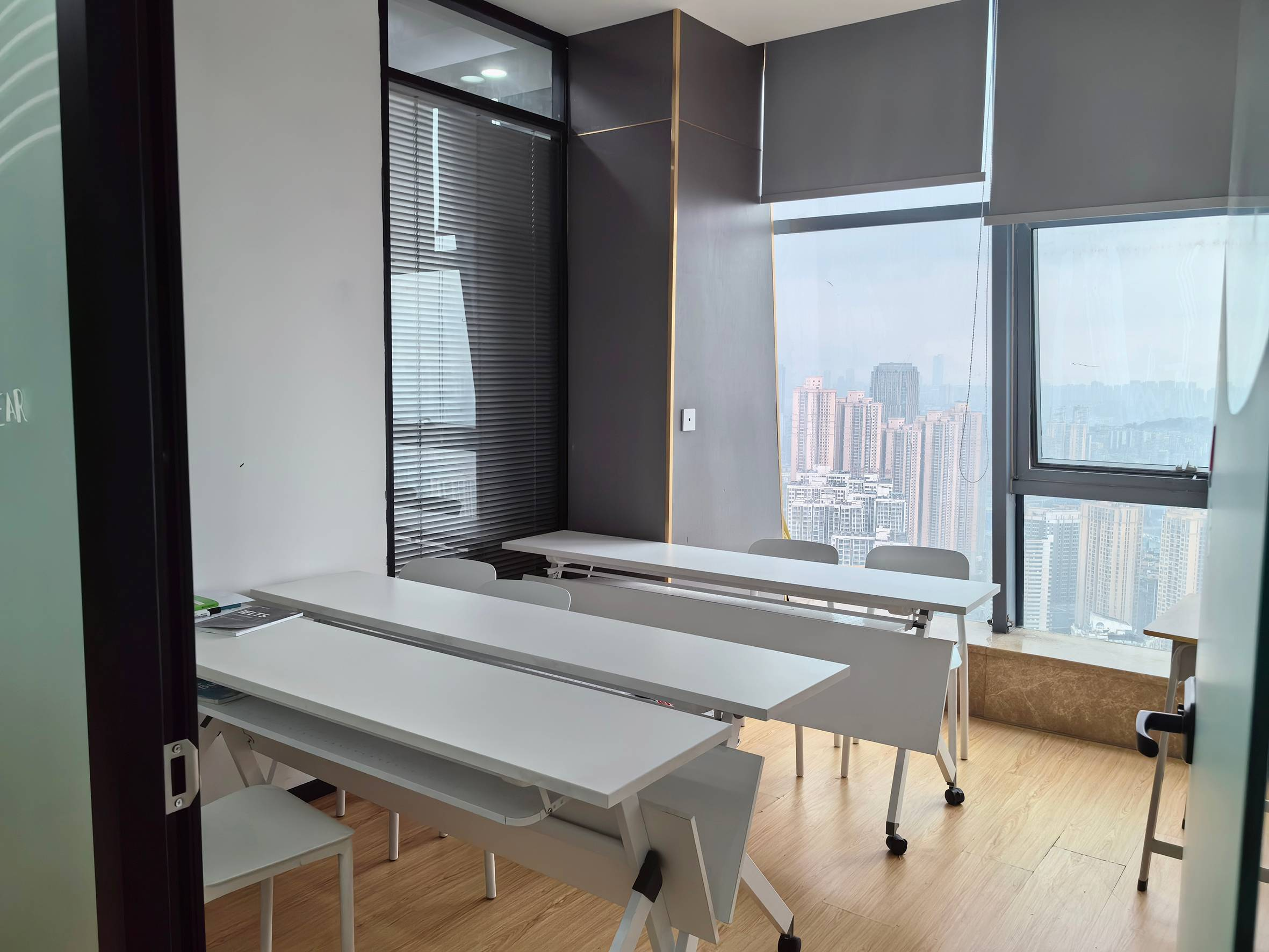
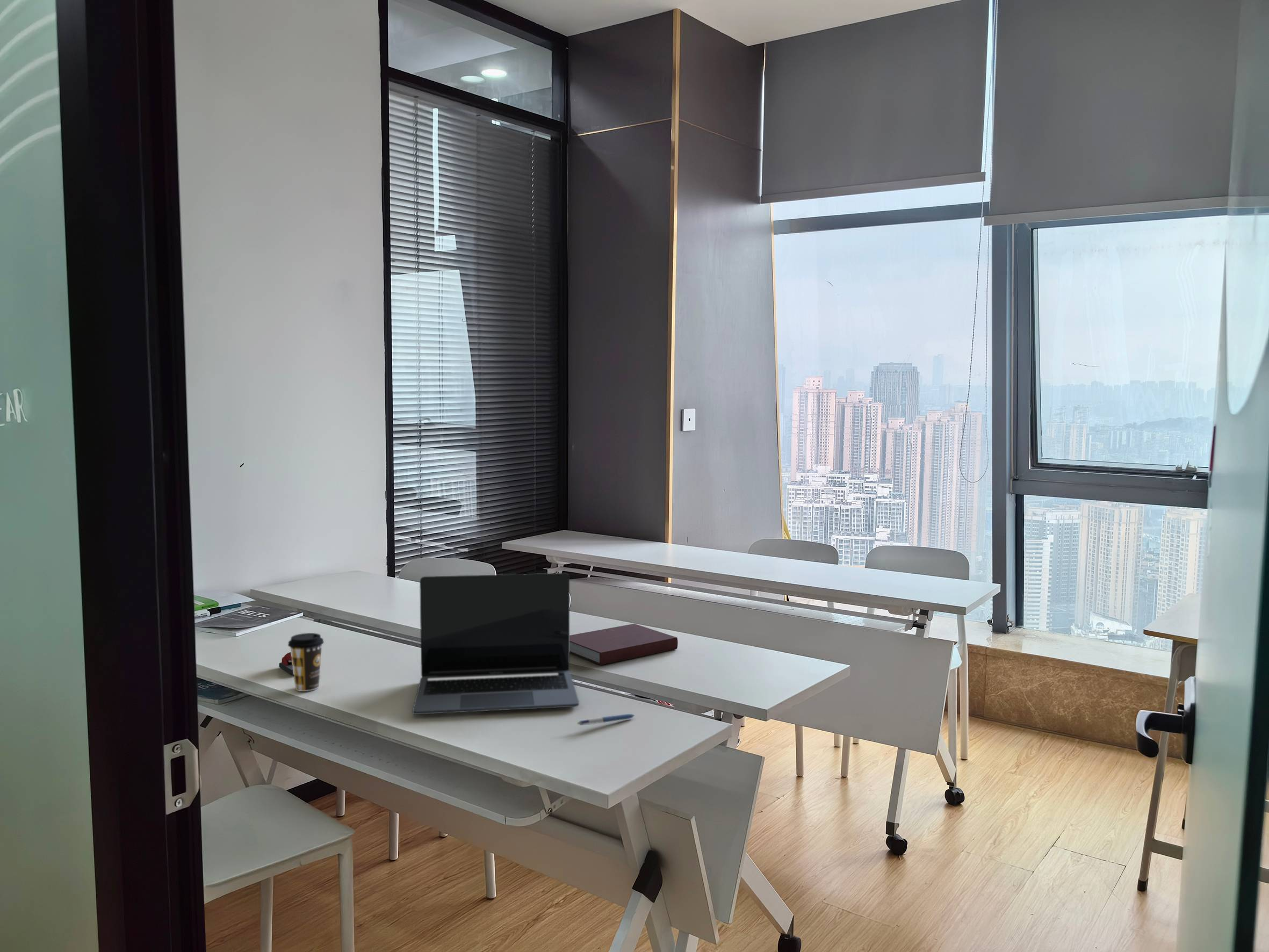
+ notebook (618, 643)
+ stapler (292, 660)
+ pen (607, 719)
+ laptop (496, 639)
+ coffee cup (306, 662)
